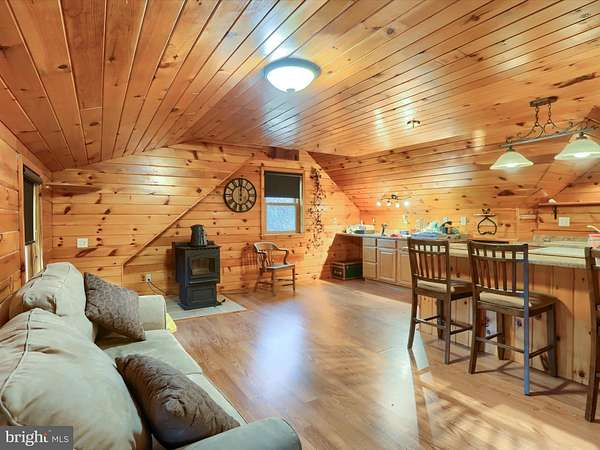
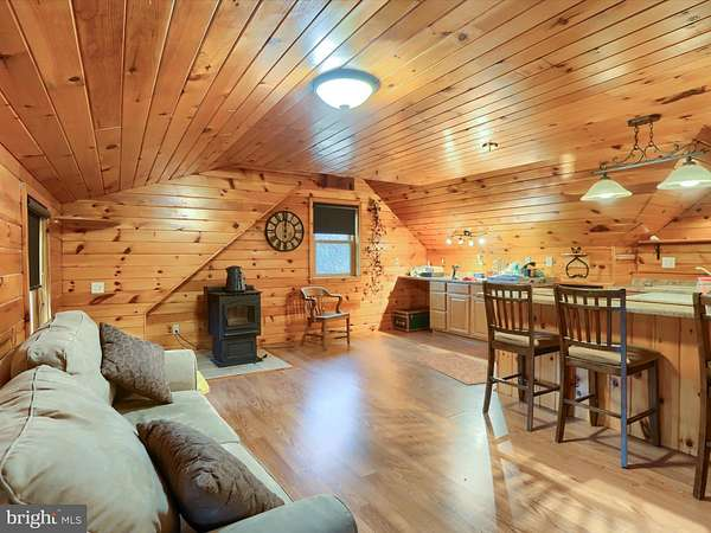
+ rug (459, 366)
